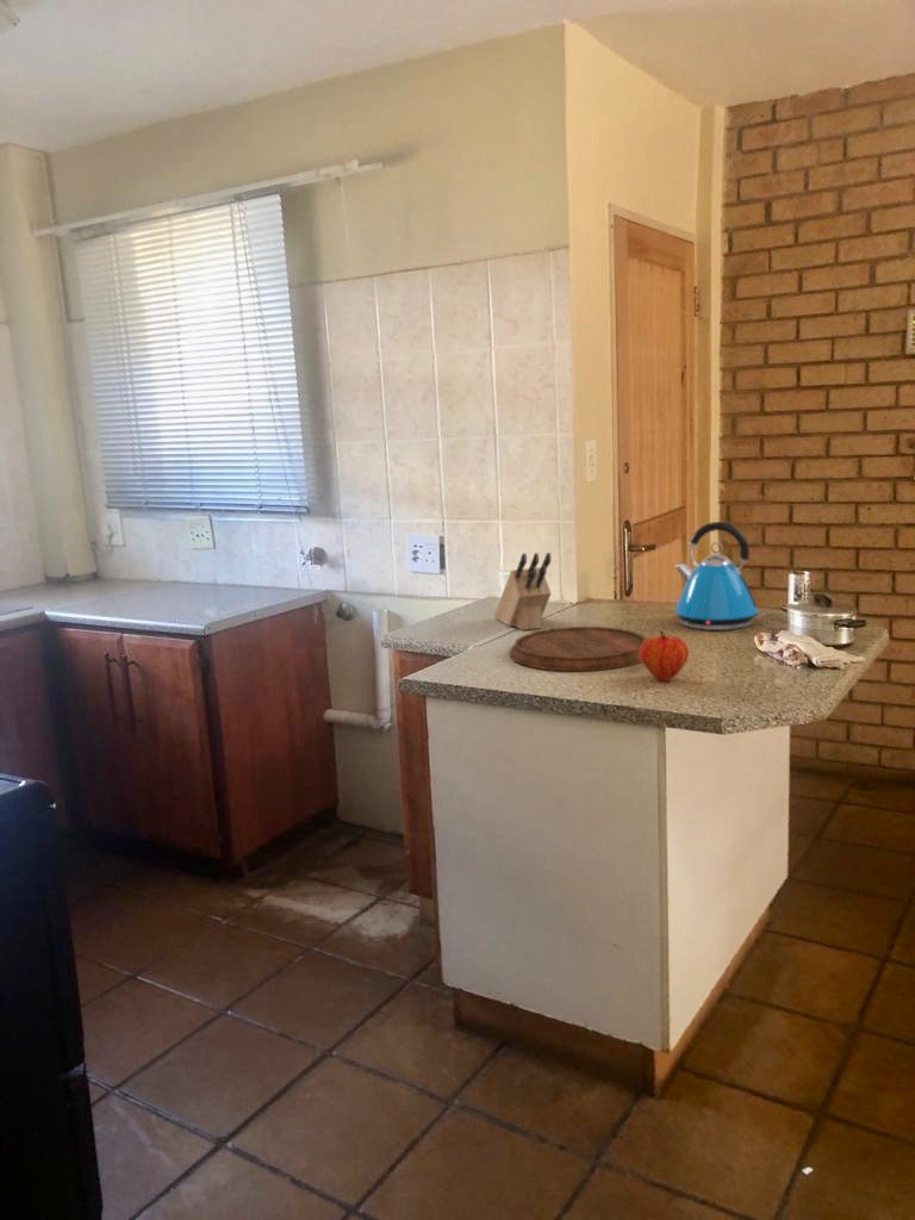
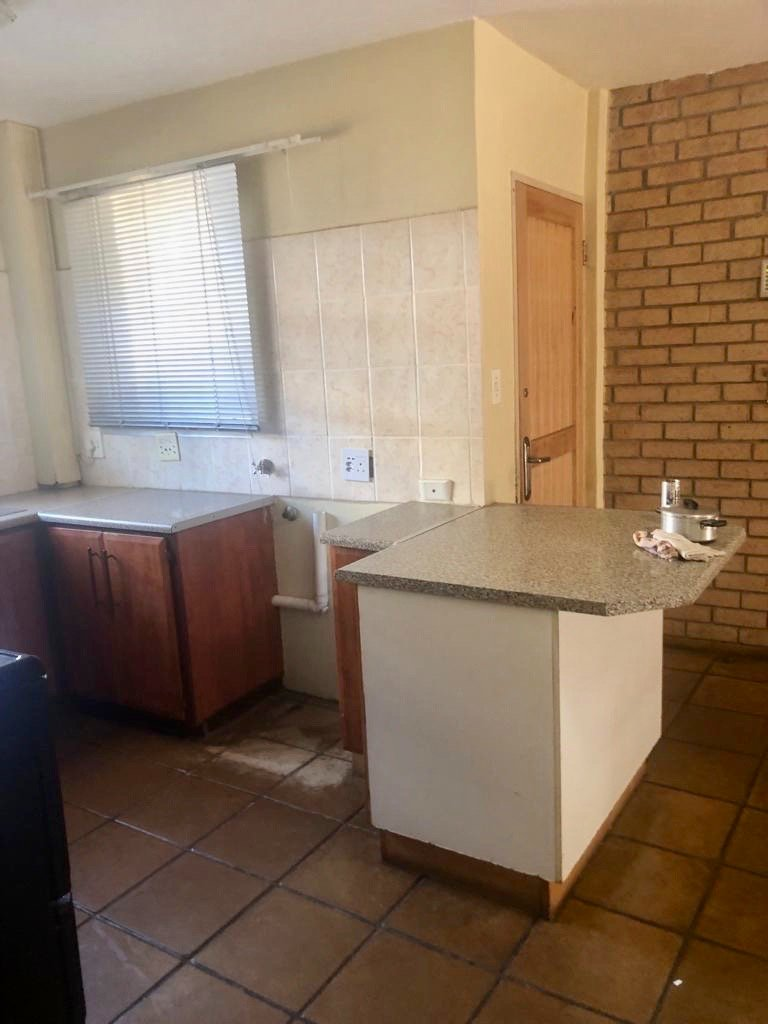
- kettle (718, 572)
- knife block (523, 586)
- fruit (664, 654)
- cutting board (580, 646)
